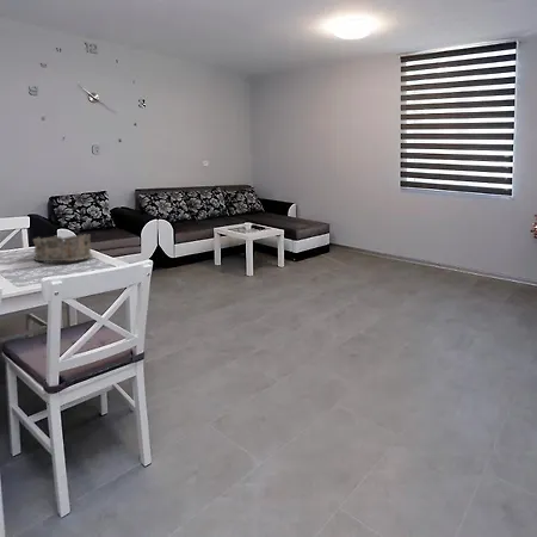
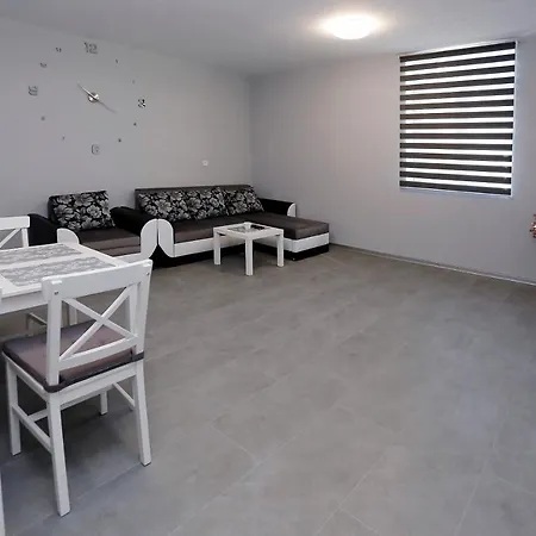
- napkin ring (62, 246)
